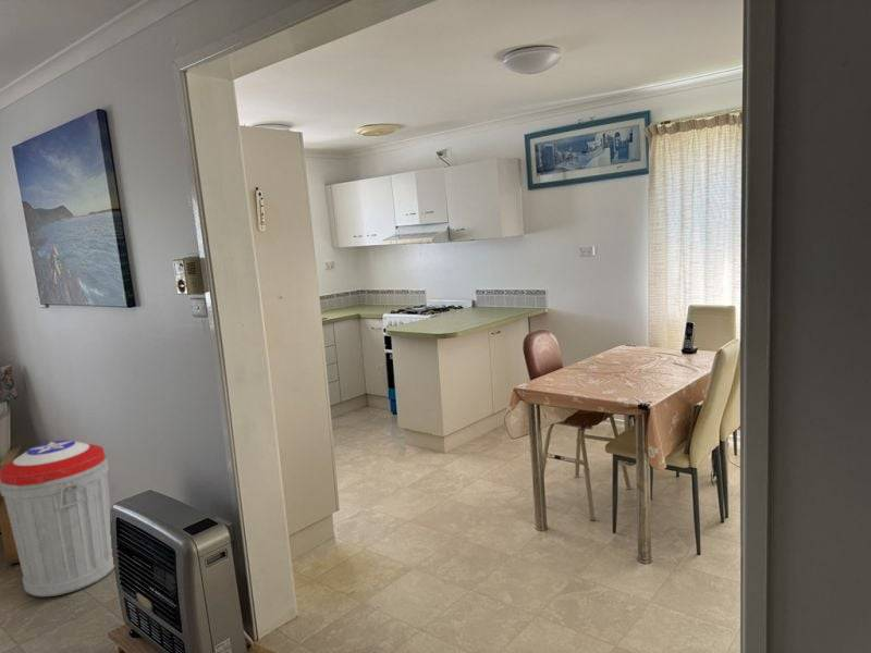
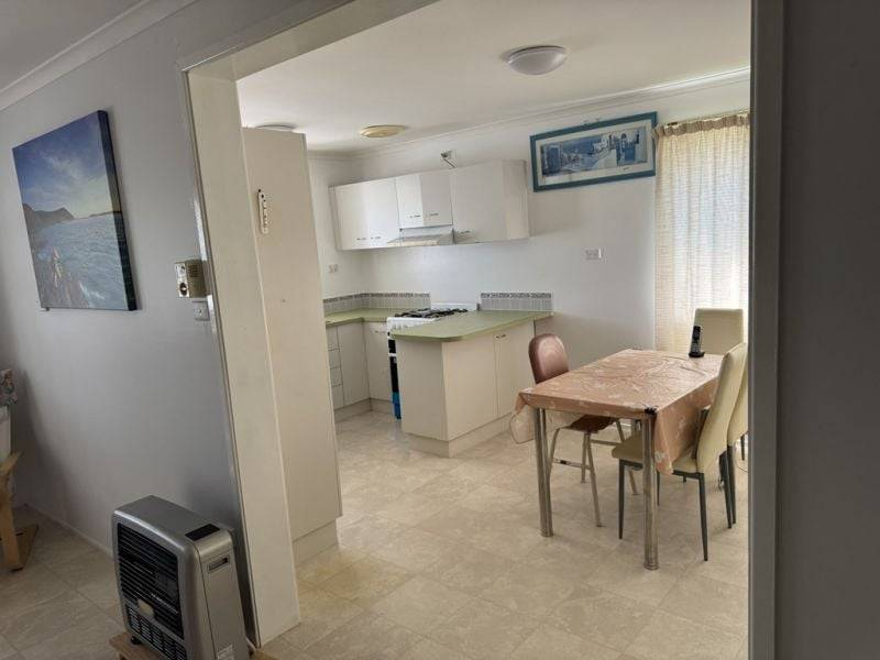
- trash can (61, 510)
